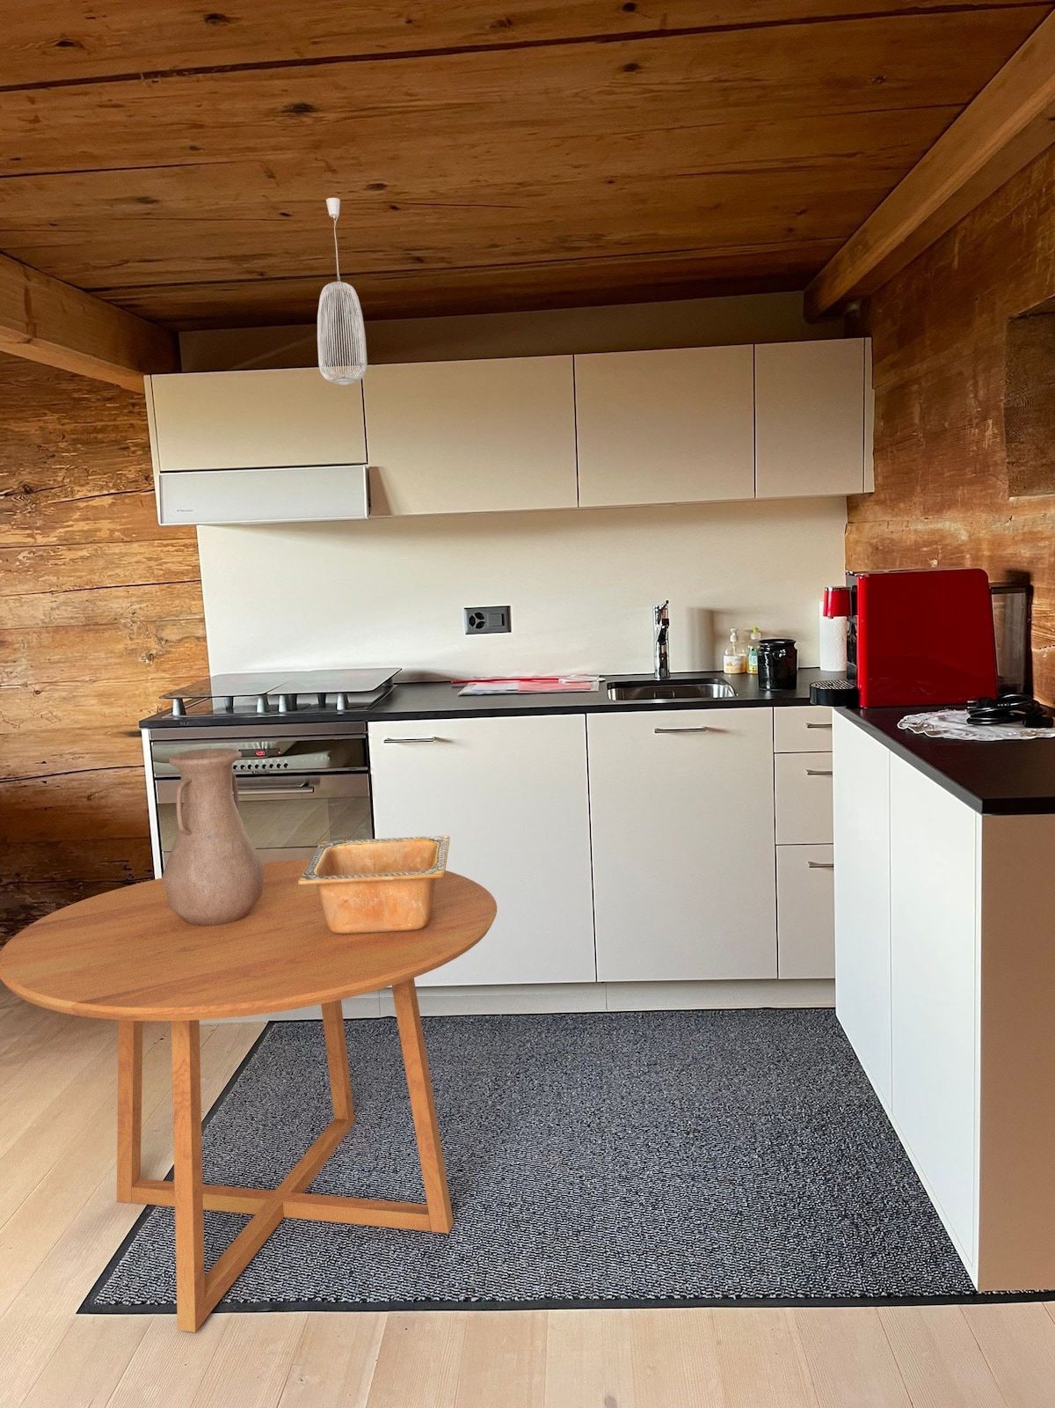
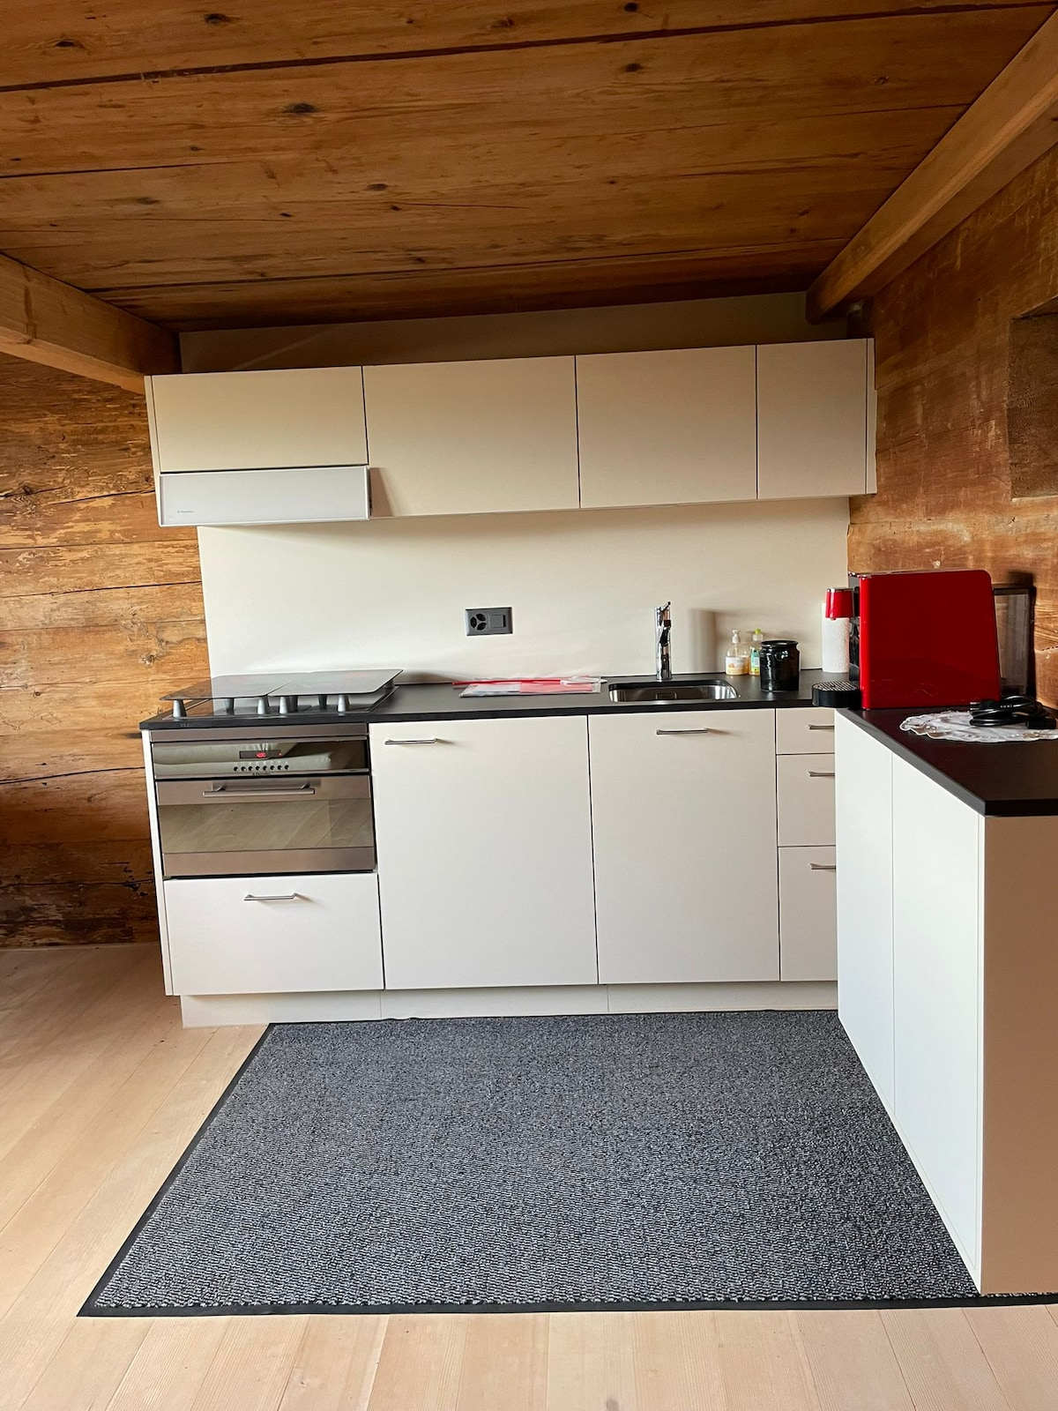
- vase (211, 834)
- pendant light (338, 293)
- dining table (259, 1013)
- serving bowl (380, 886)
